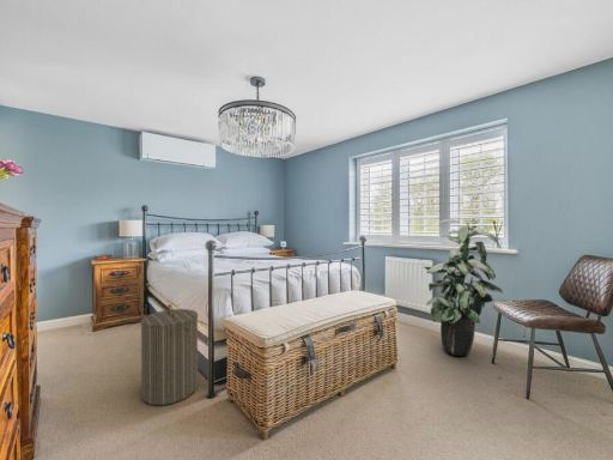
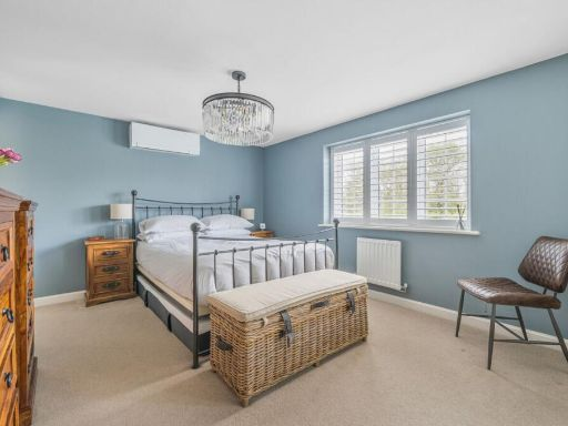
- laundry hamper (170, 347)
- indoor plant (457, 285)
